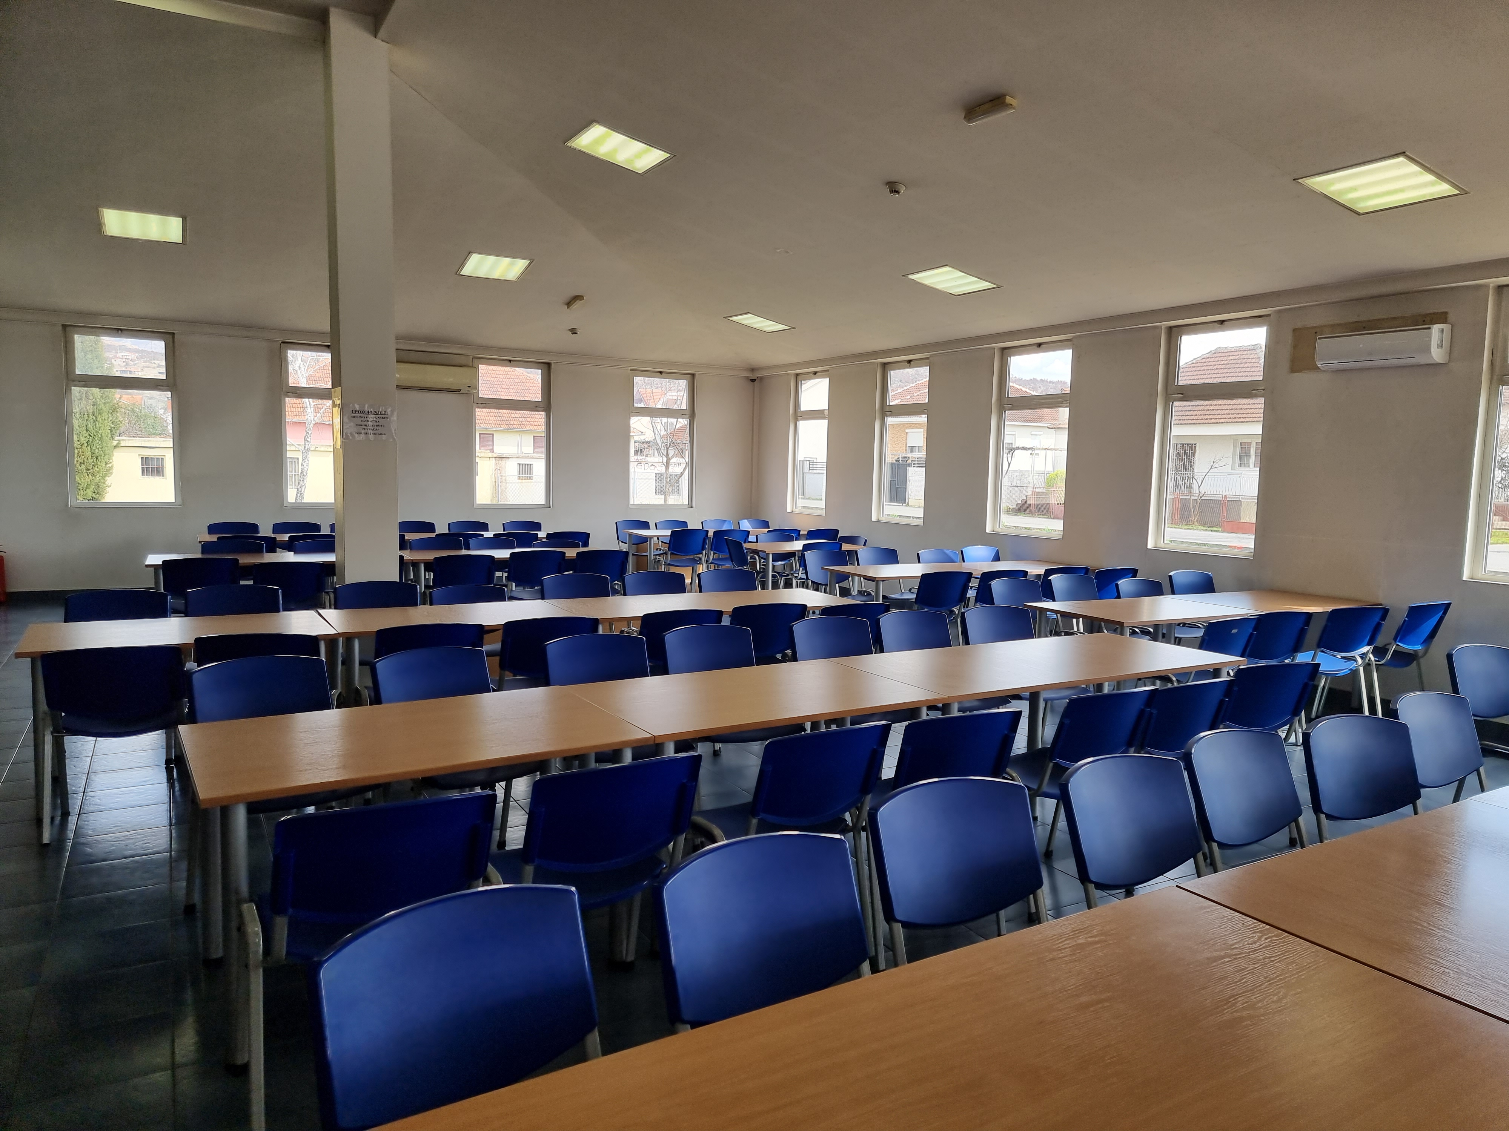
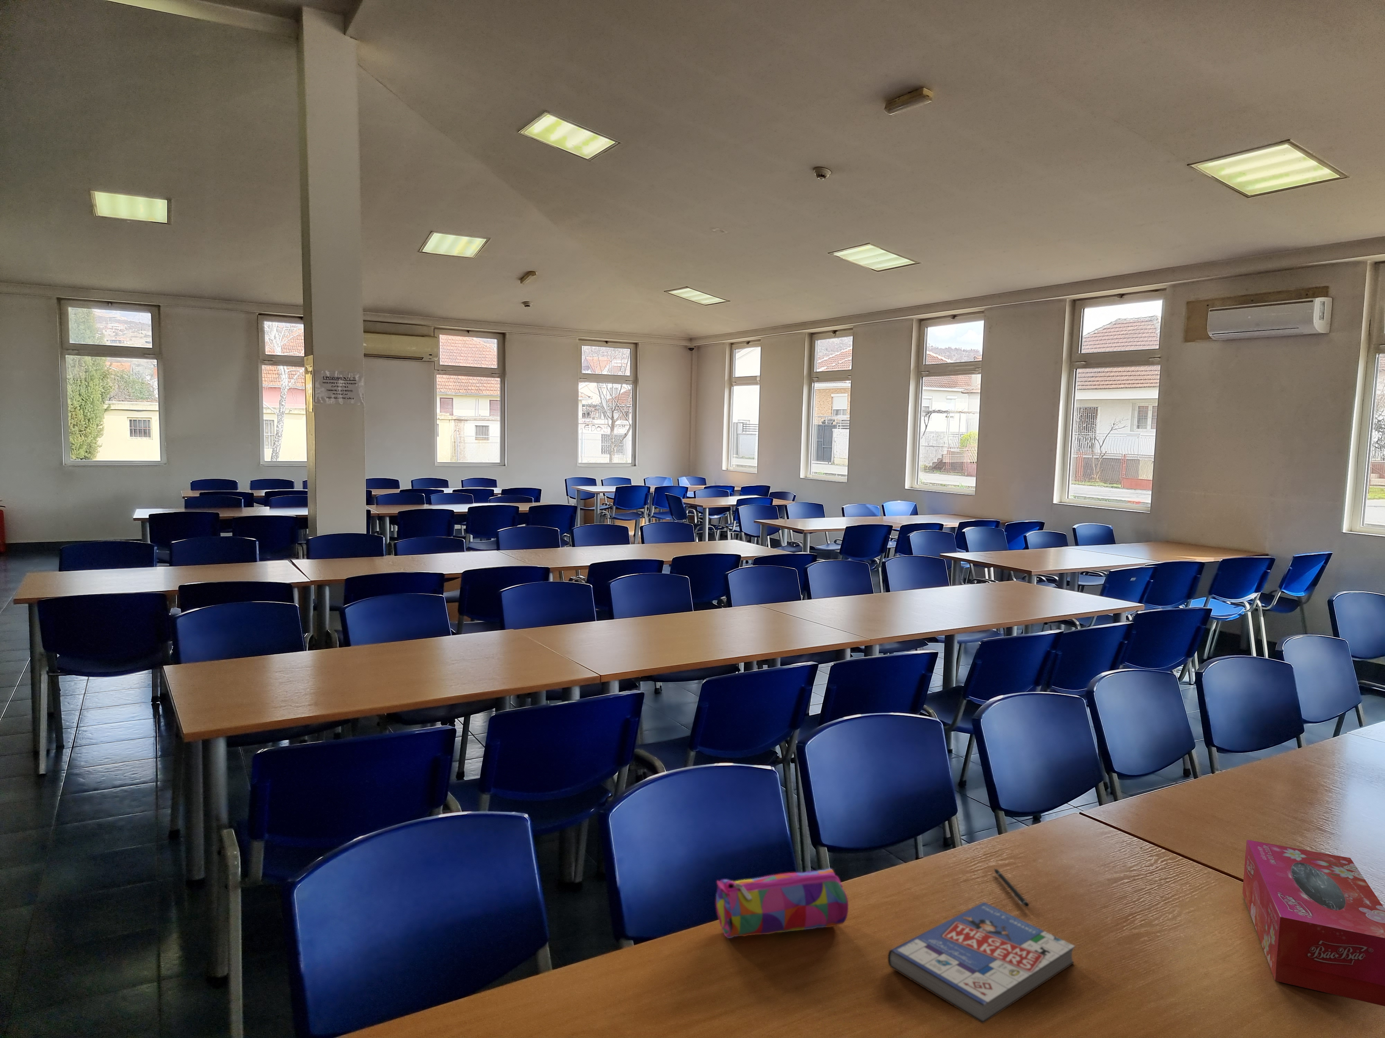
+ tissue box (1315, 915)
+ pen (1010, 885)
+ pencil case (780, 902)
+ book (981, 955)
